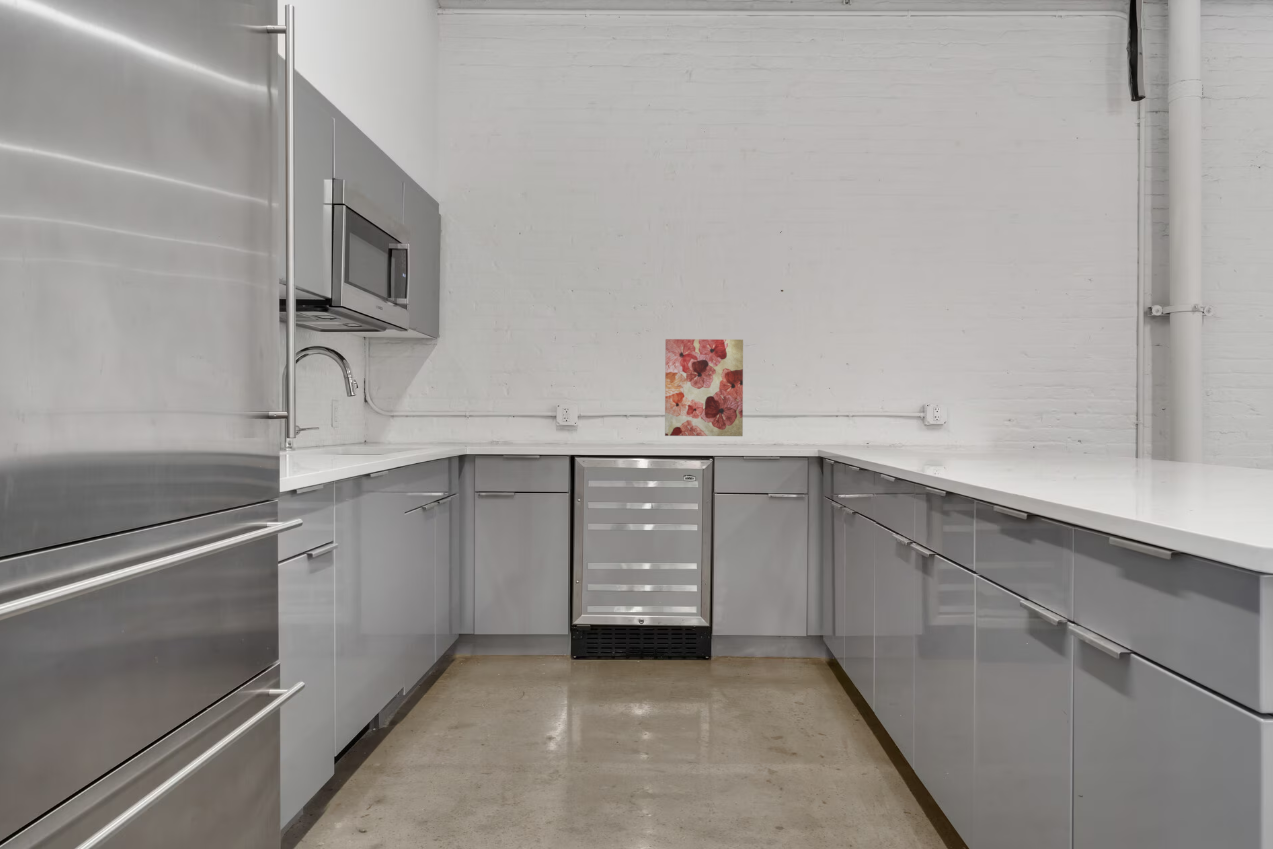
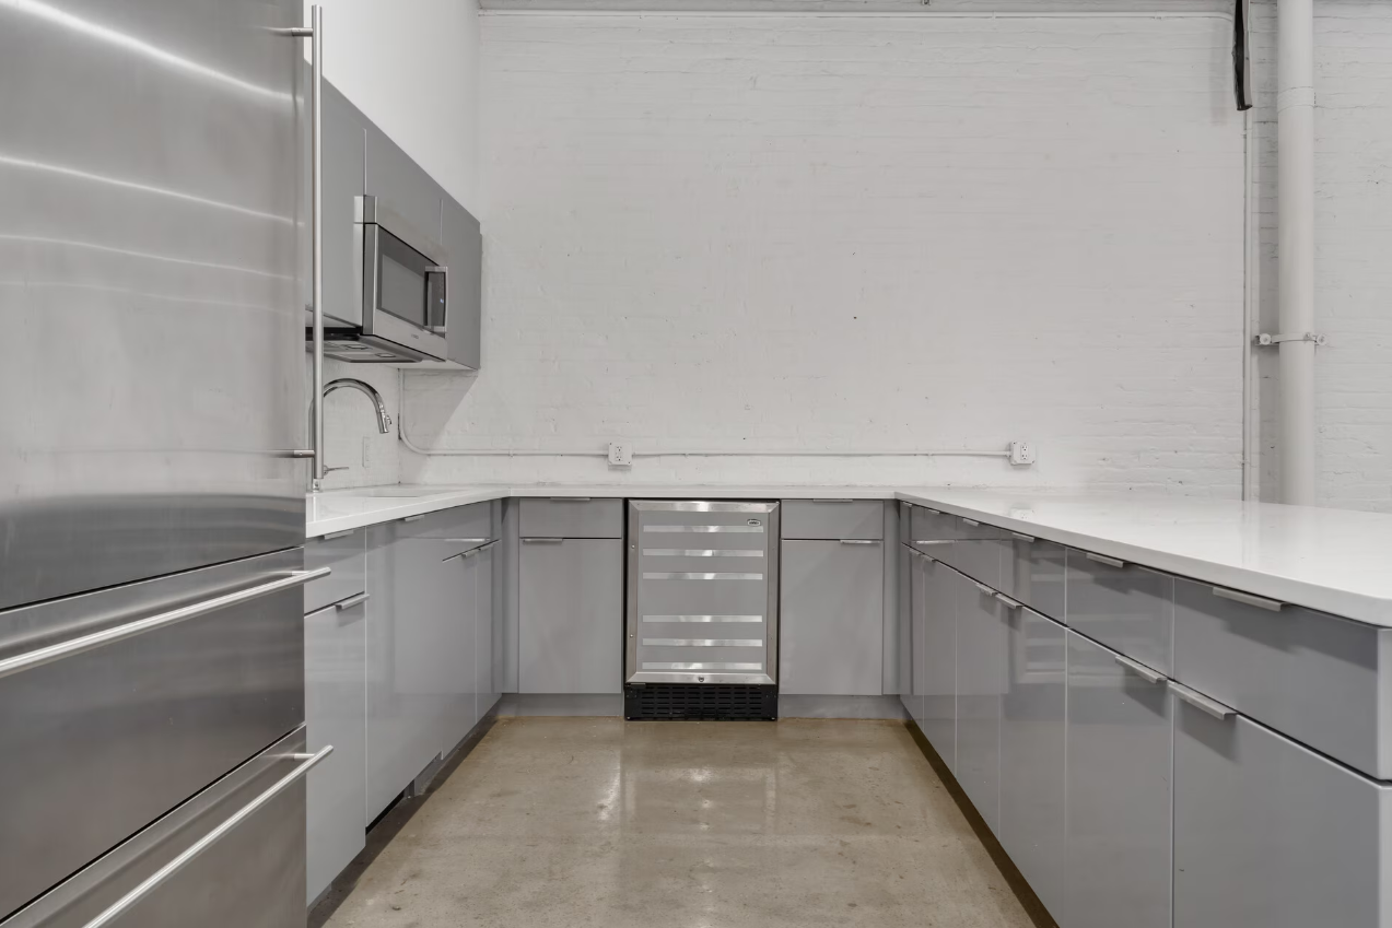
- wall art (703, 387)
